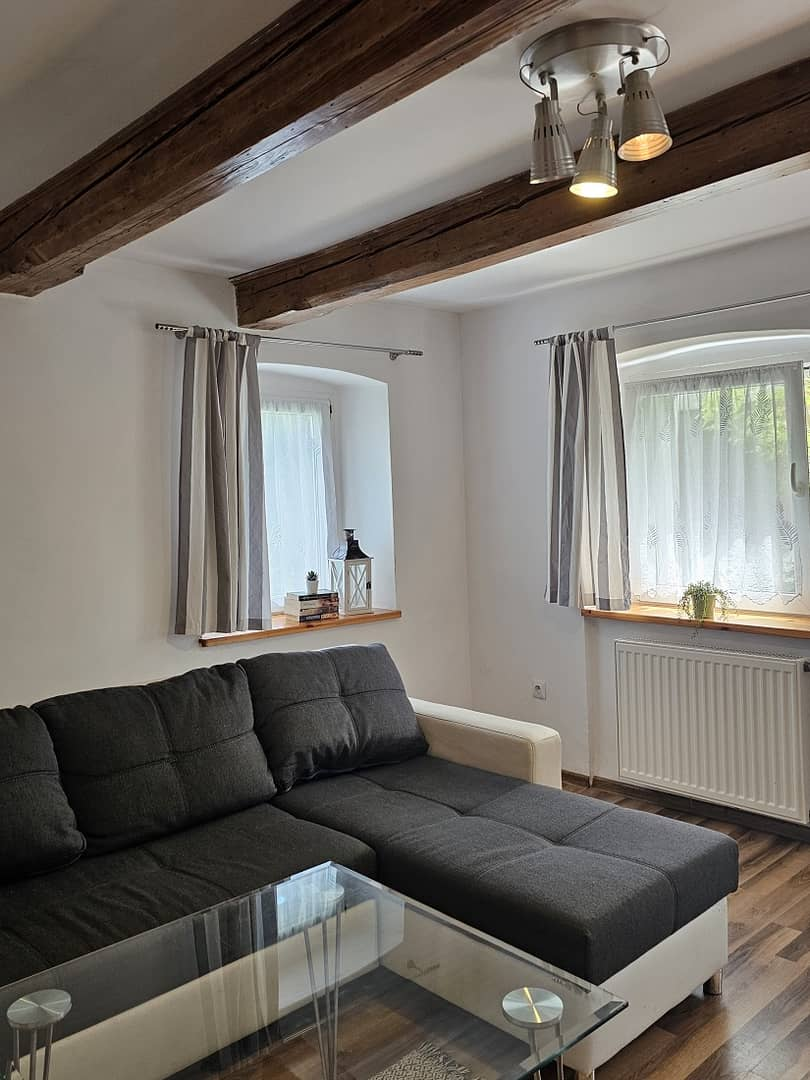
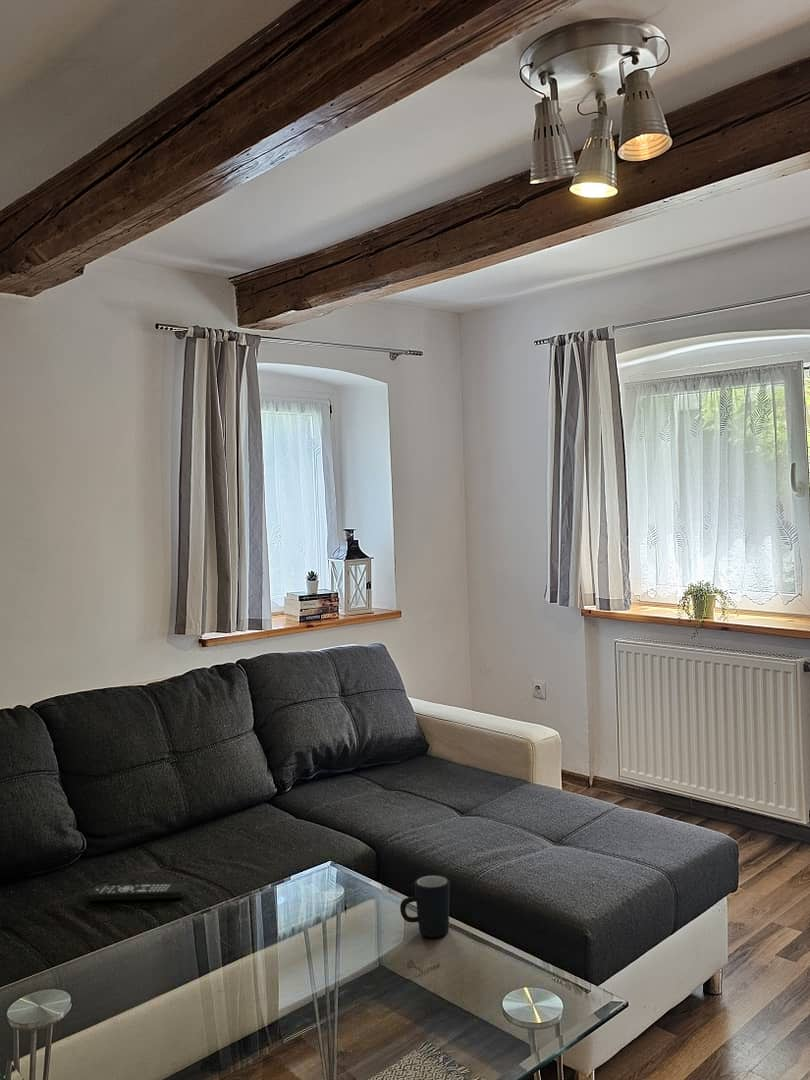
+ mug (425, 907)
+ remote control (138, 892)
